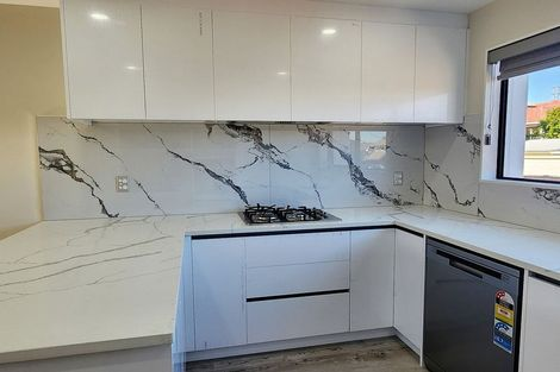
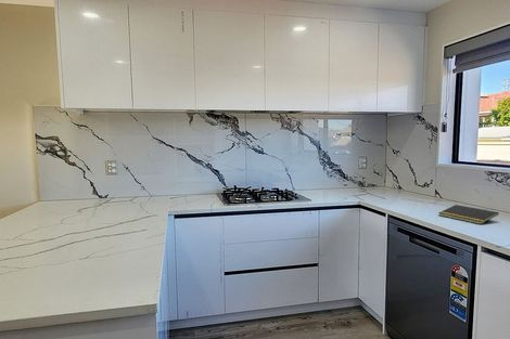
+ notepad (467, 213)
